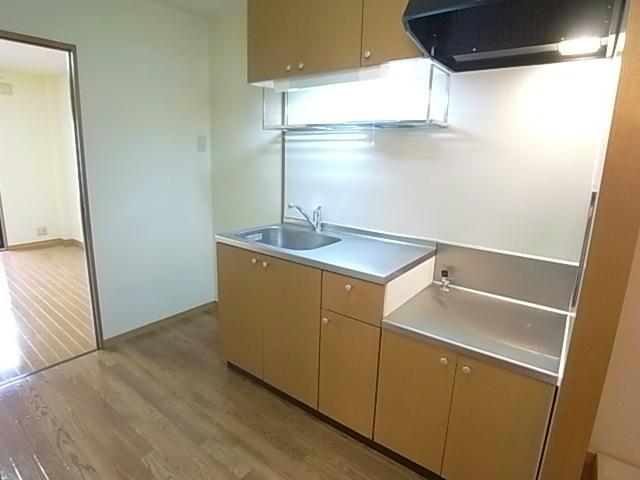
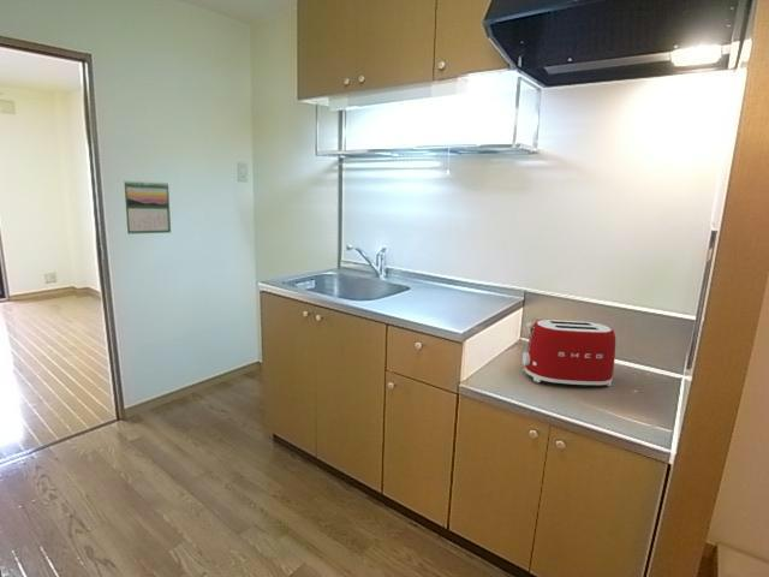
+ toaster (568, 351)
+ calendar (148, 207)
